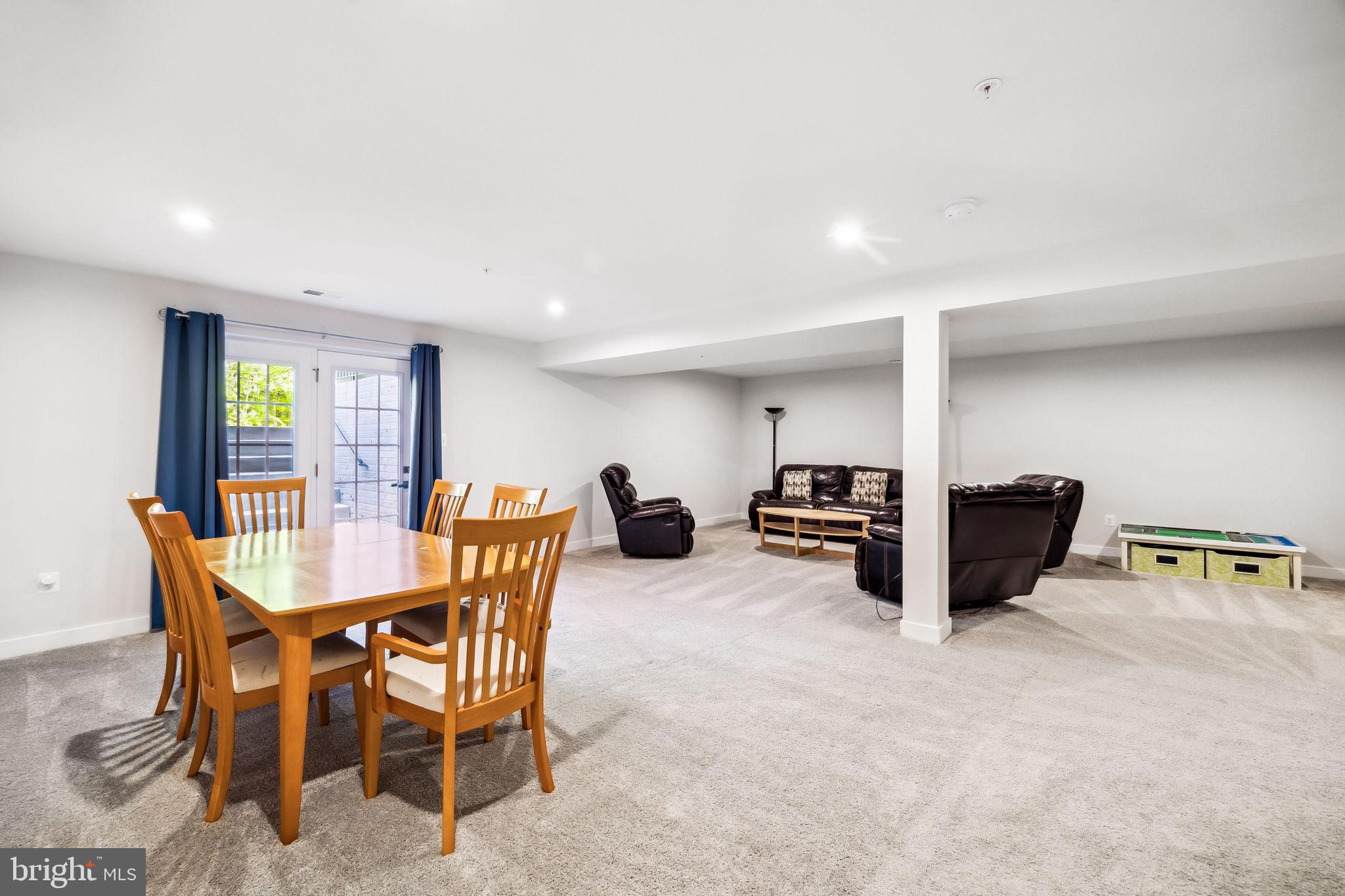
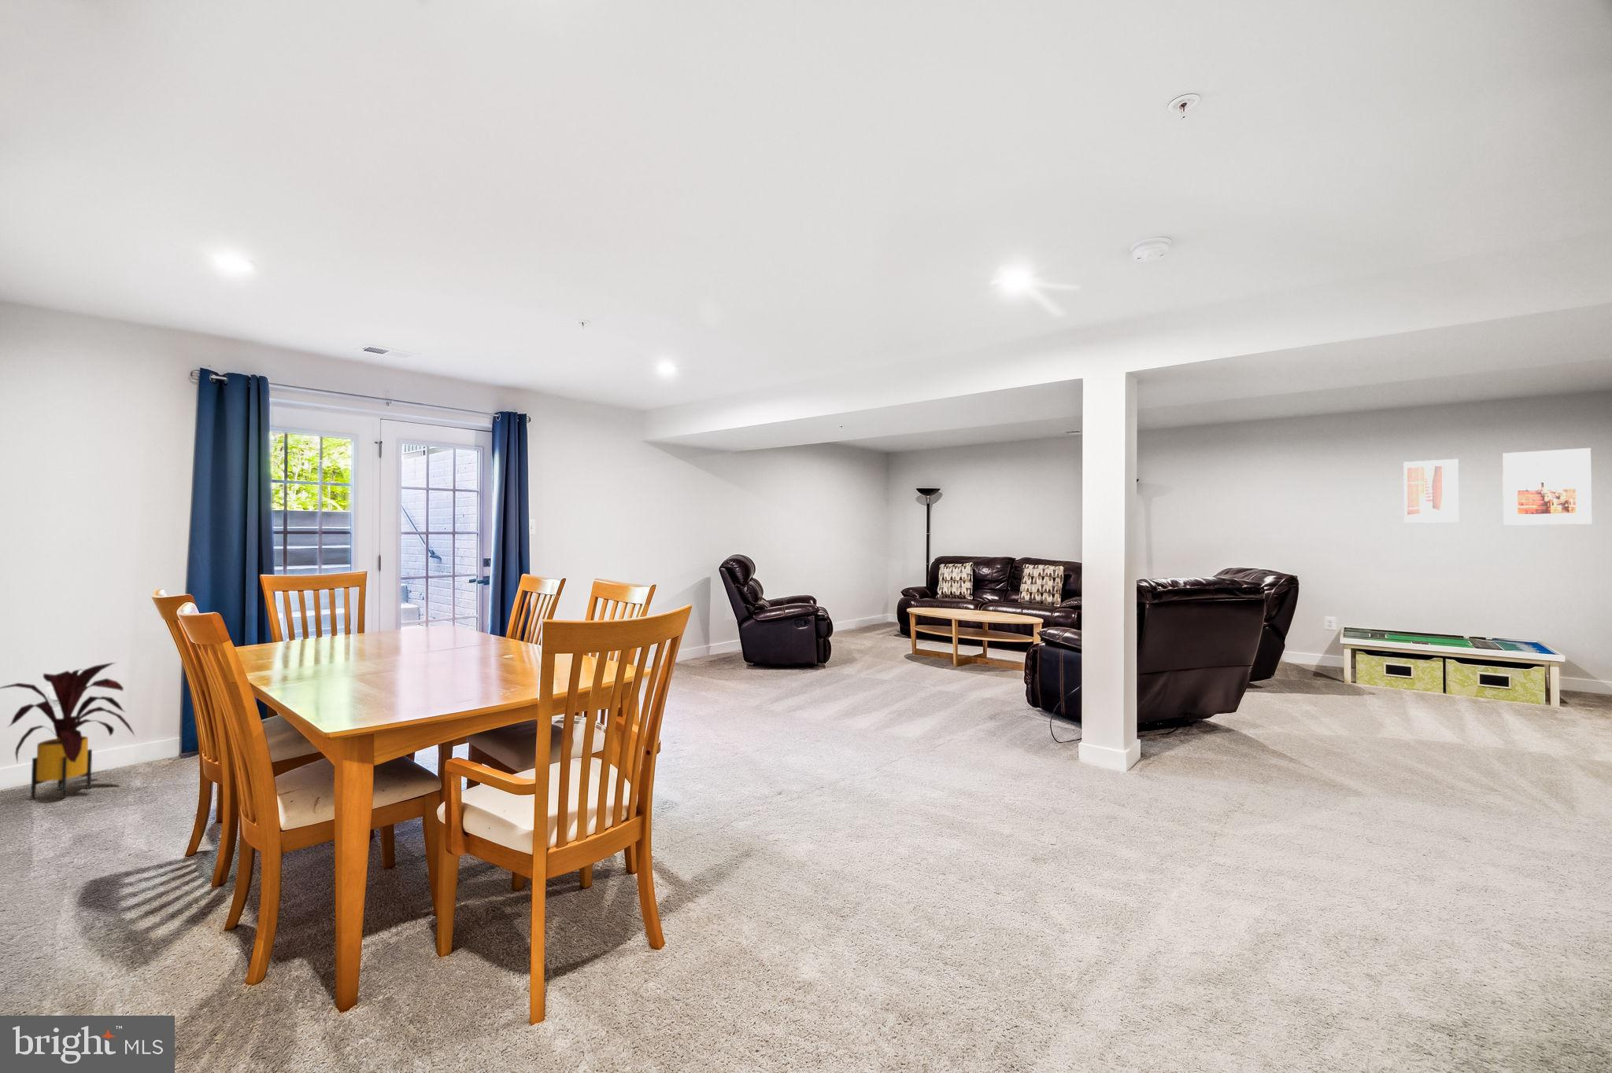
+ wall art (1430, 491)
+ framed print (1545, 487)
+ house plant (60, 729)
